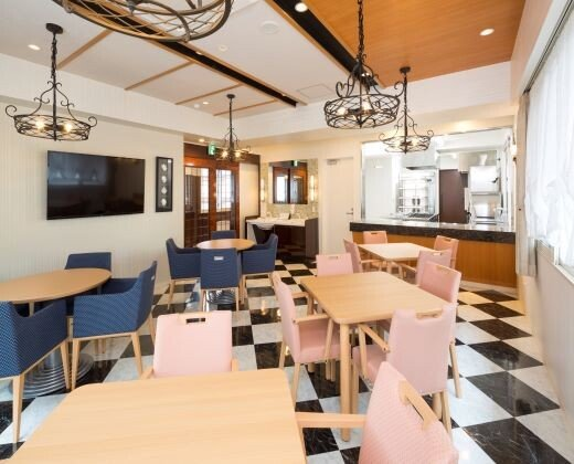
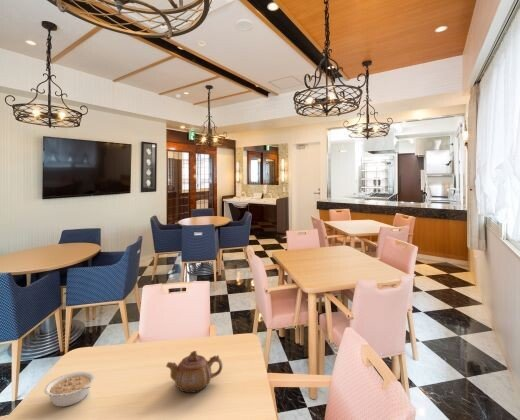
+ legume (72, 388)
+ teapot (194, 368)
